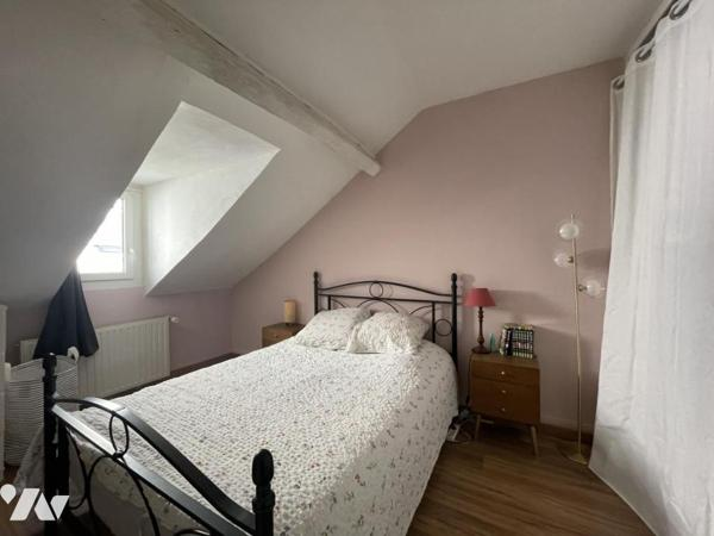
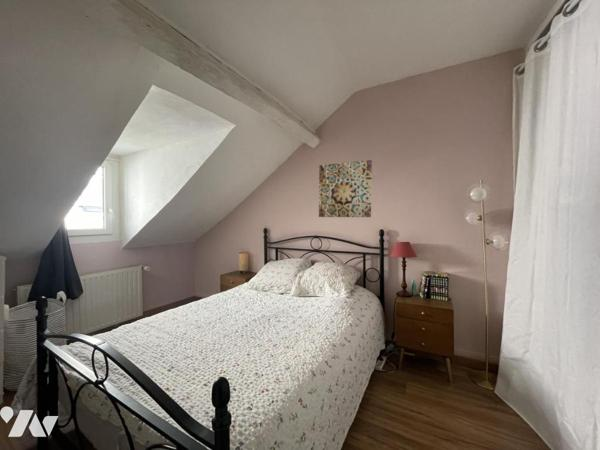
+ wall art (344, 190)
